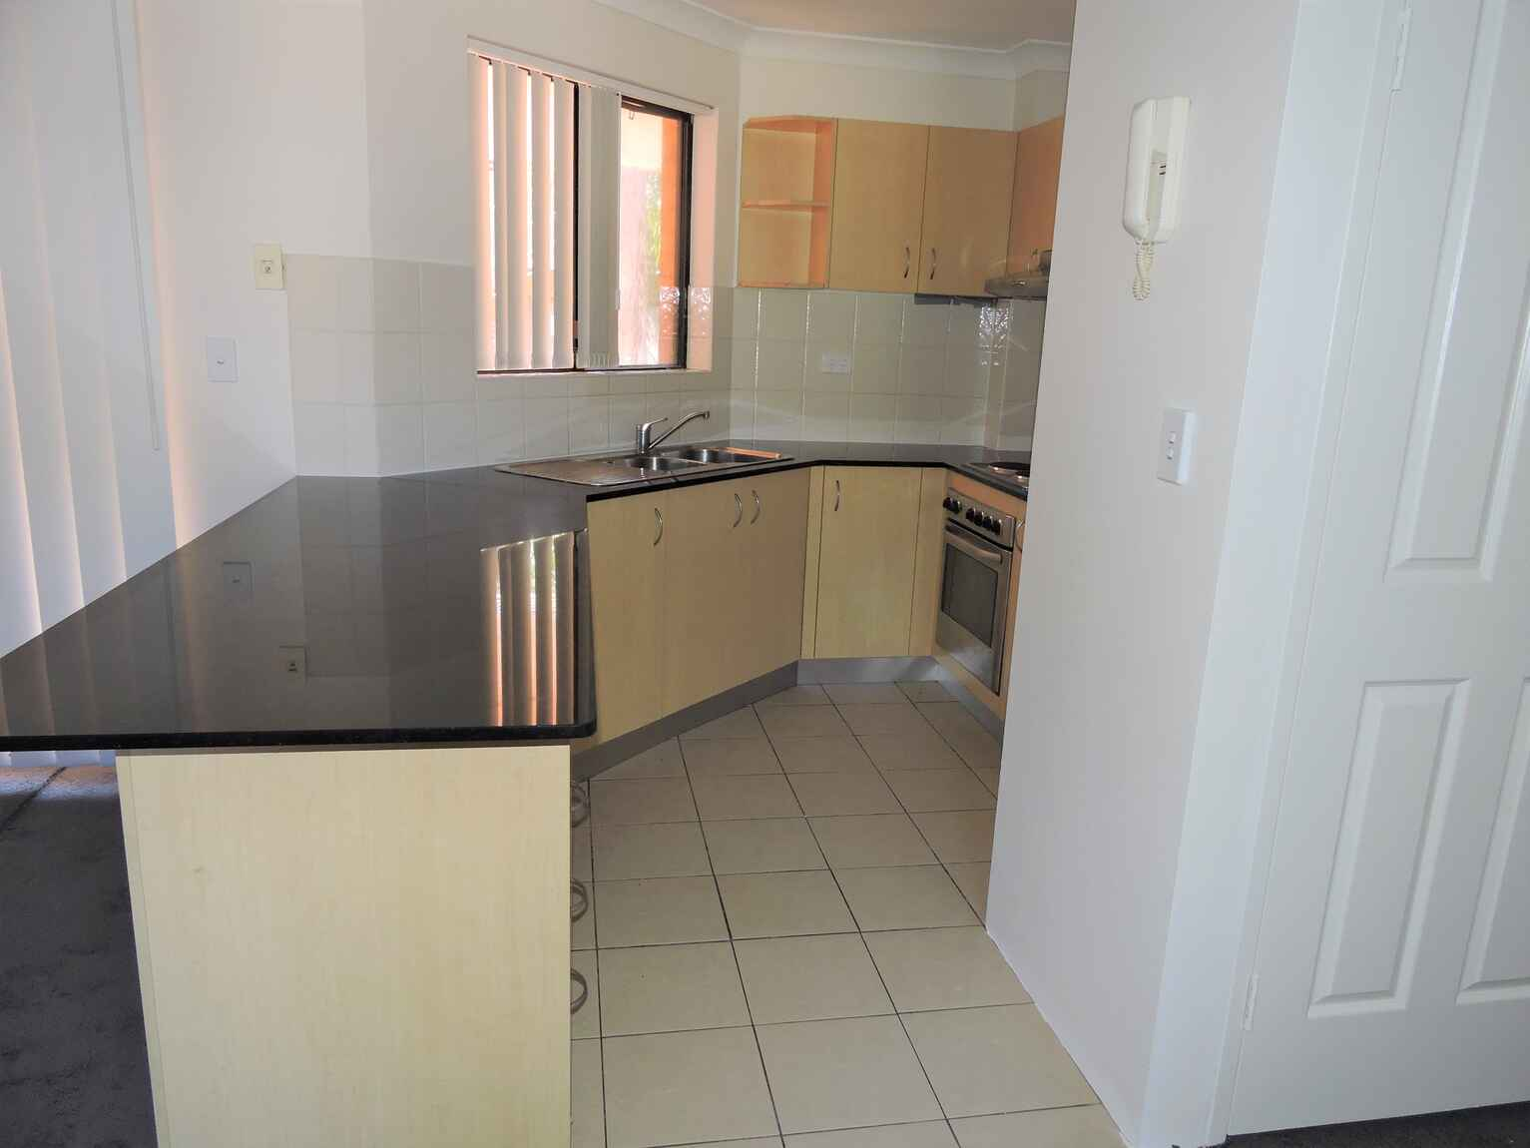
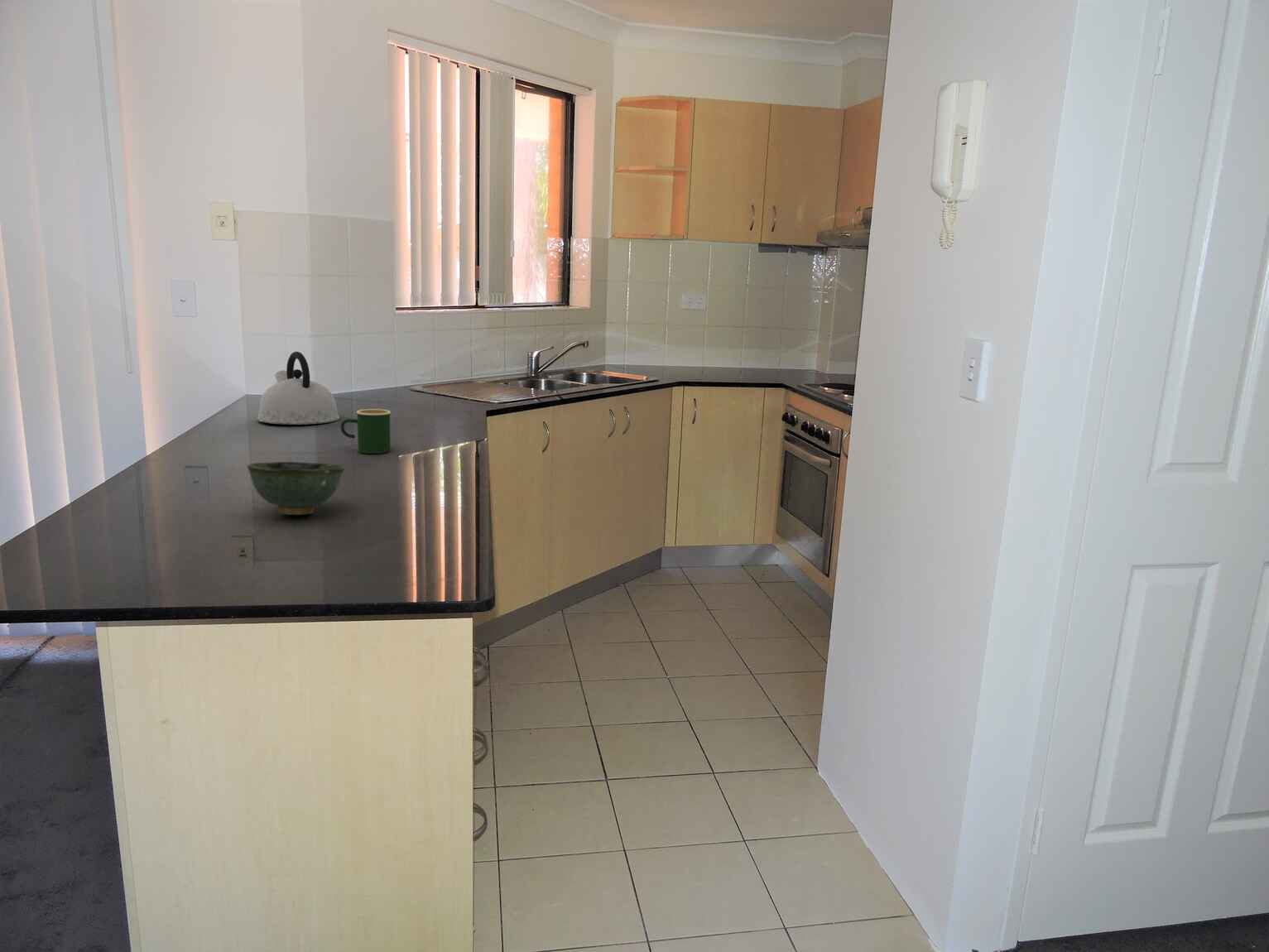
+ bowl (297, 487)
+ kettle (296, 385)
+ mug (365, 430)
